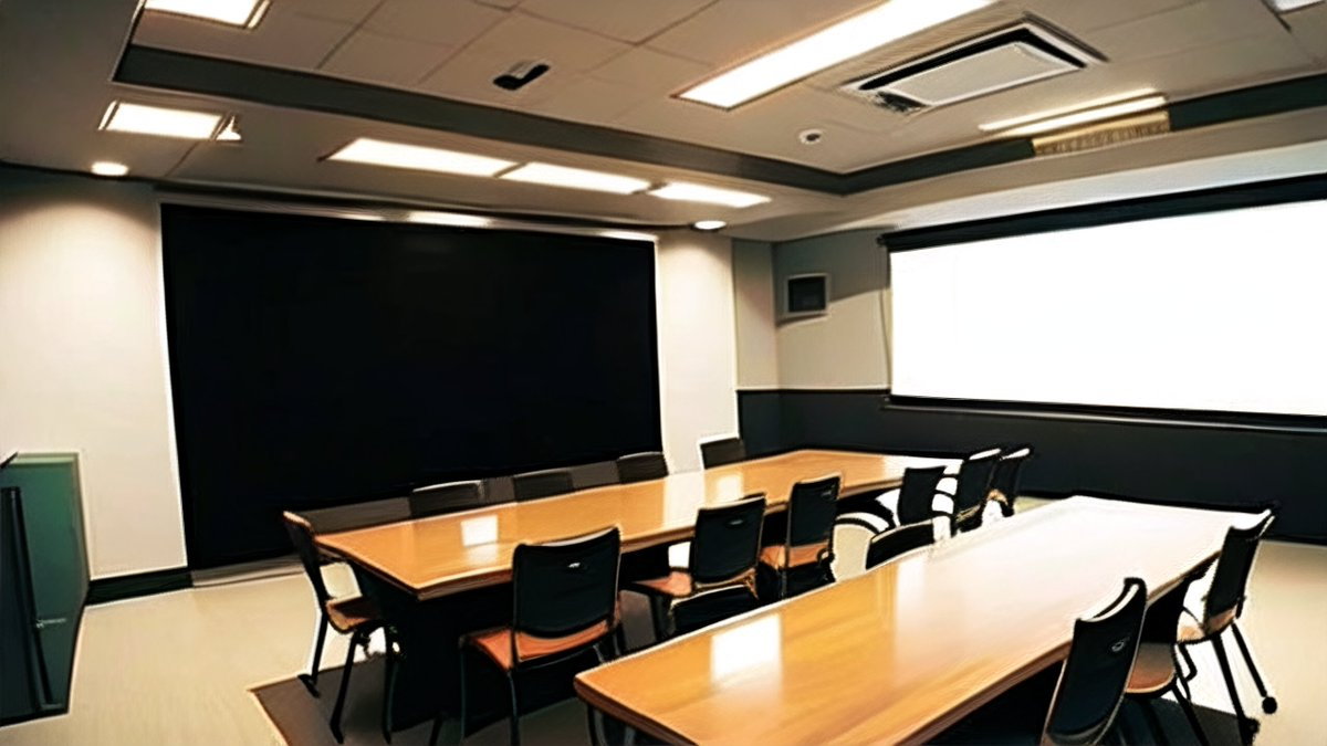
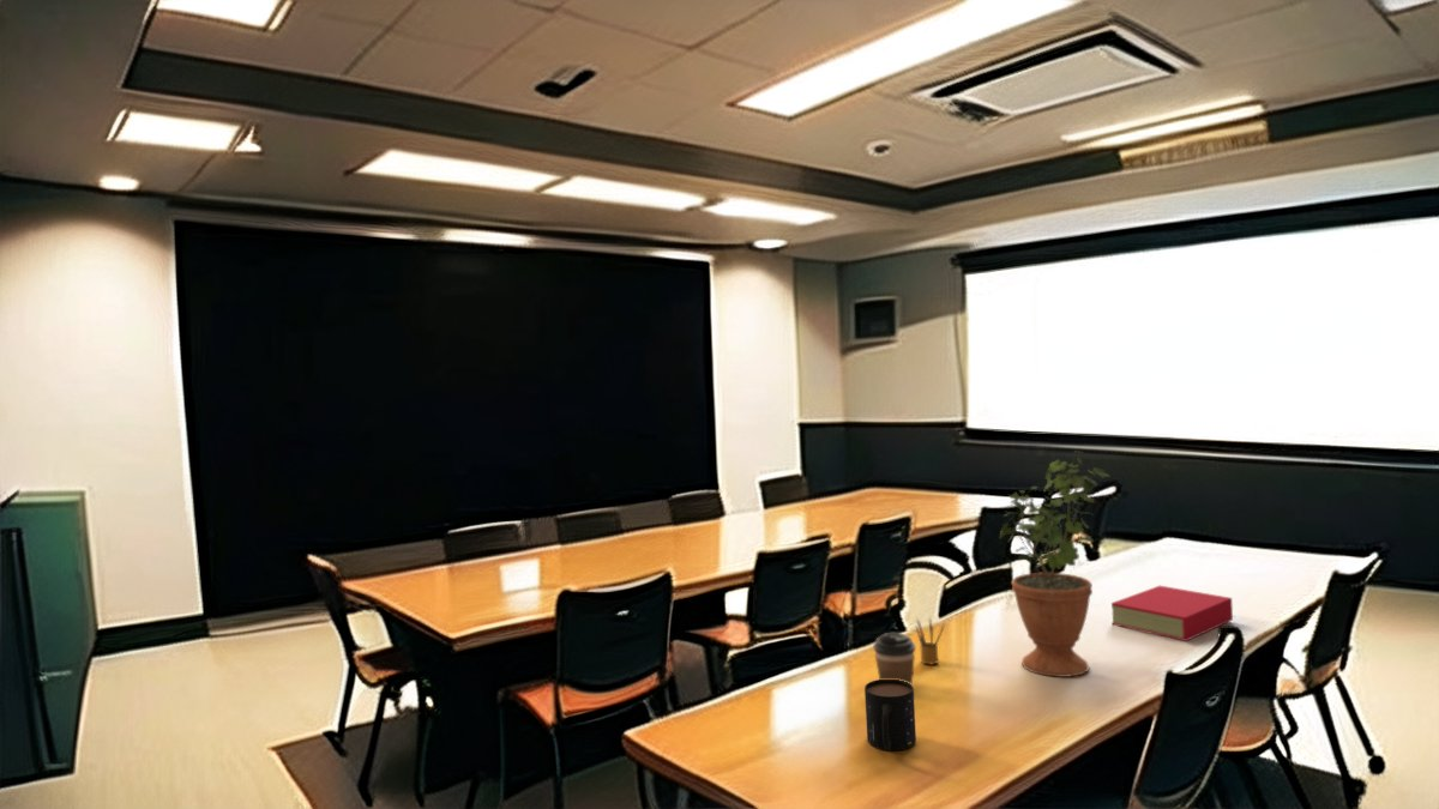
+ coffee cup (895, 659)
+ mug (889, 718)
+ book (1172, 611)
+ potted plant (1055, 557)
+ pencil box (931, 640)
